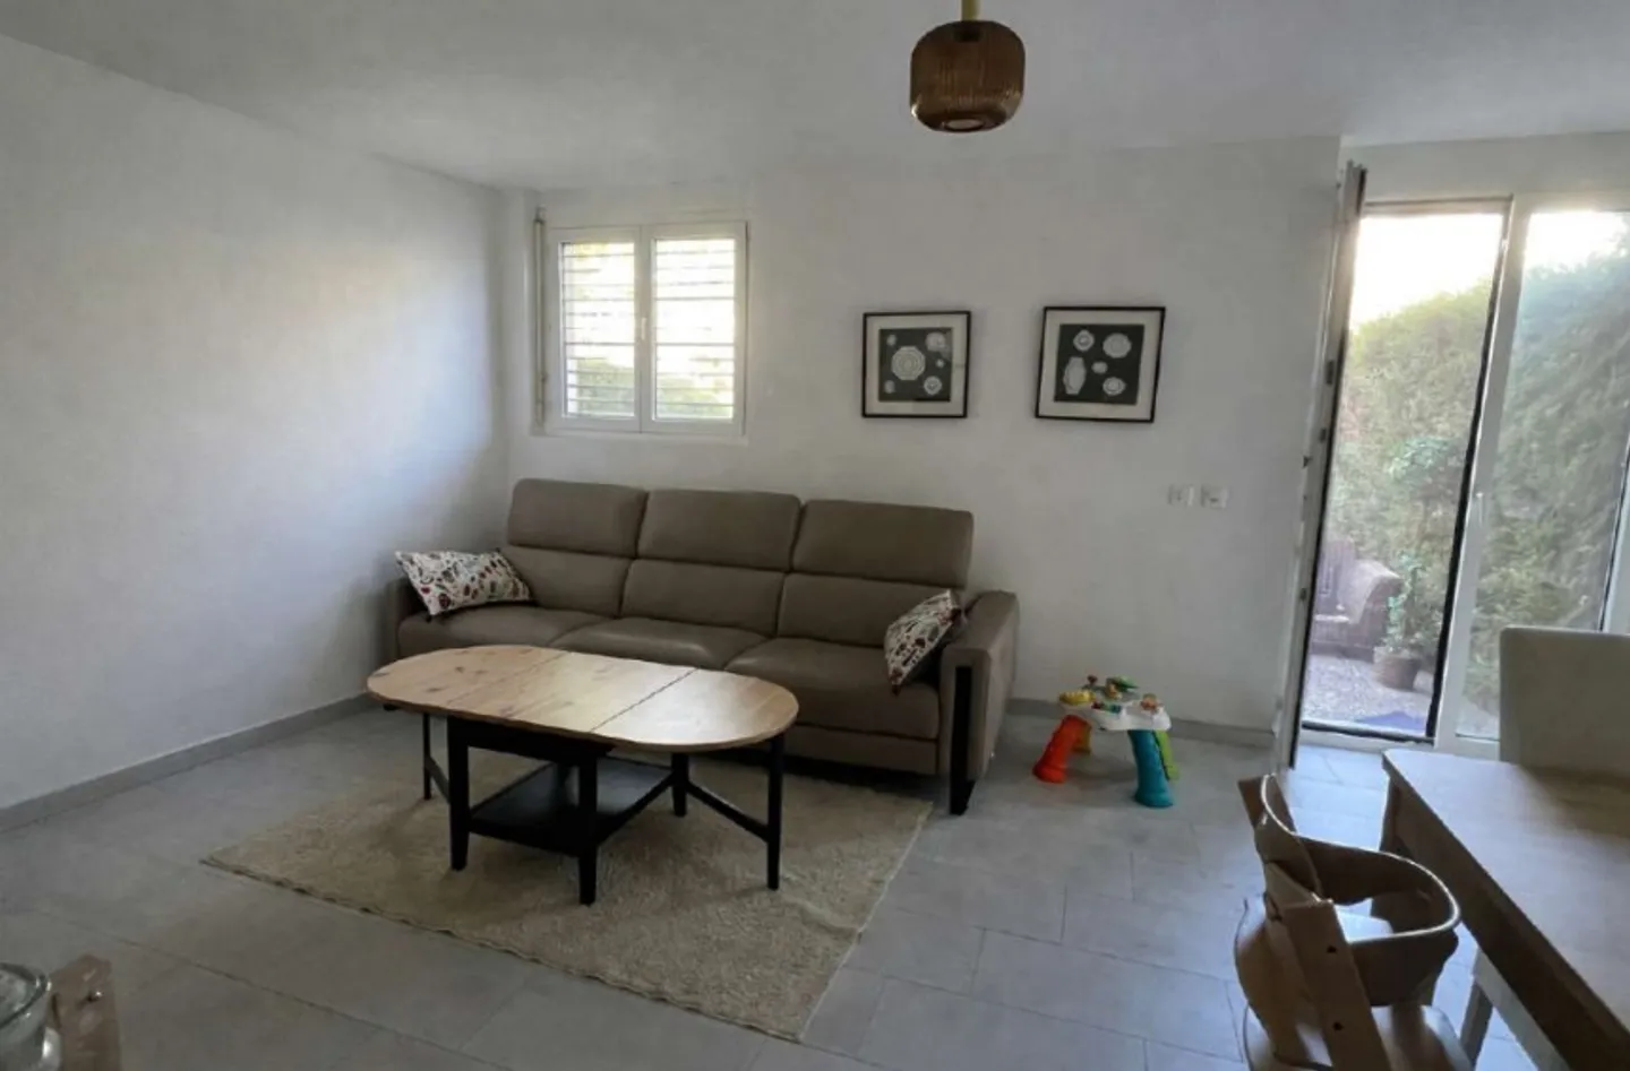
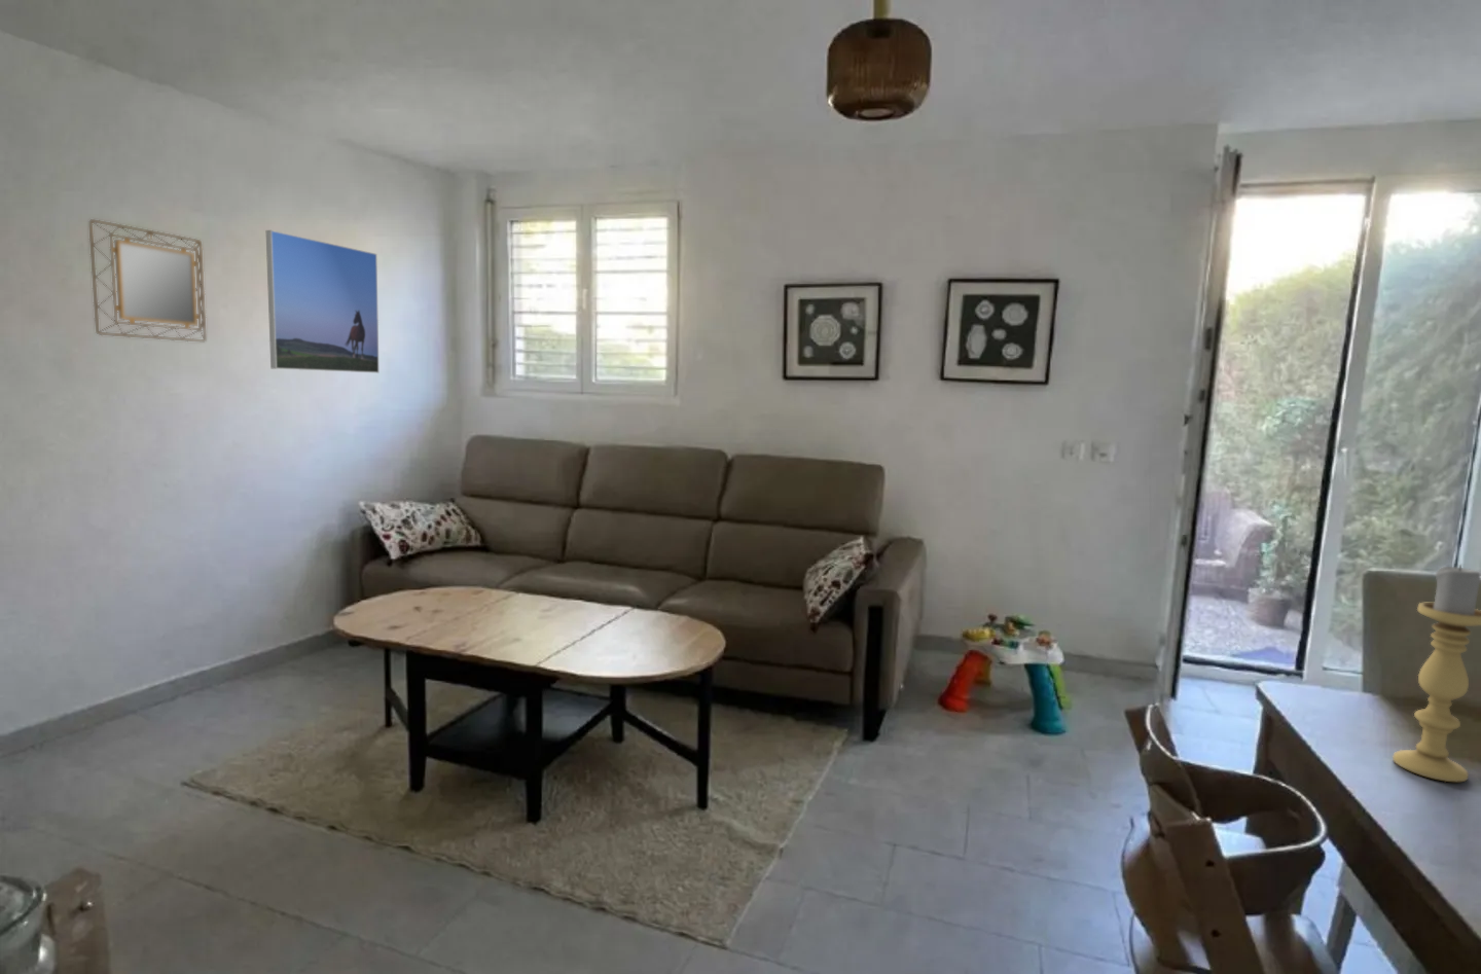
+ candle holder (1445, 667)
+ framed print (327, 308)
+ home mirror (154, 284)
